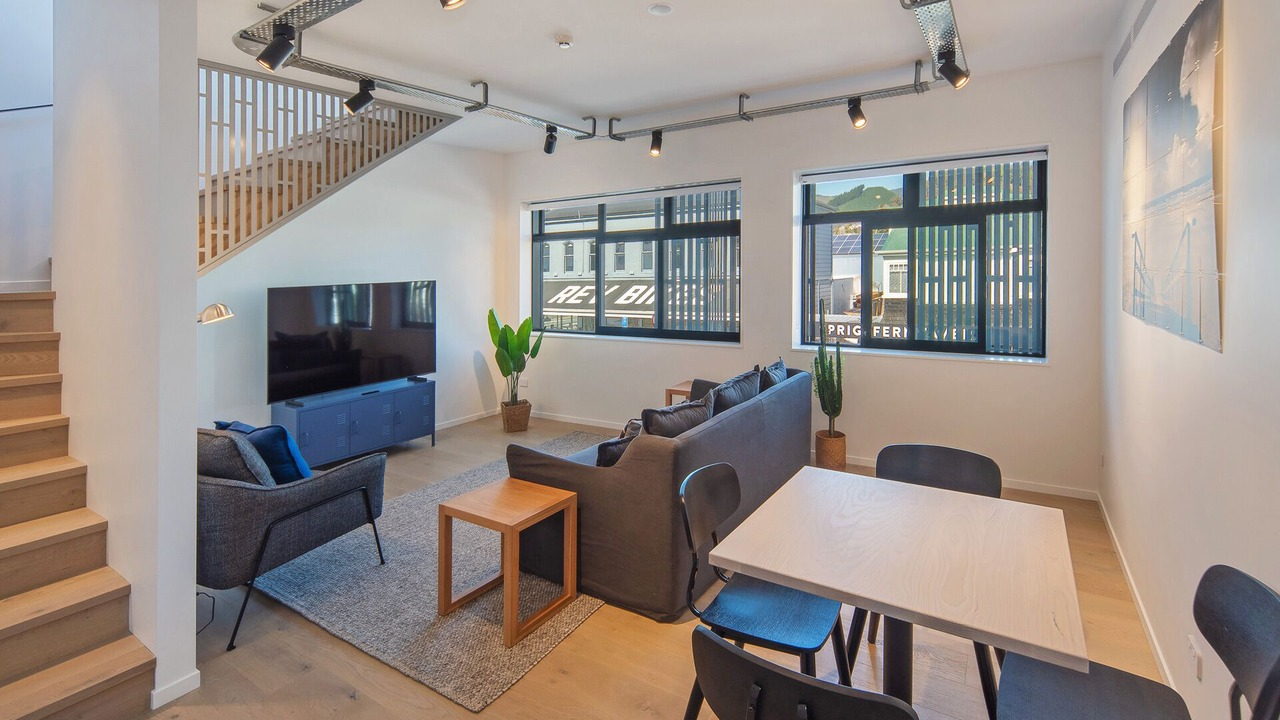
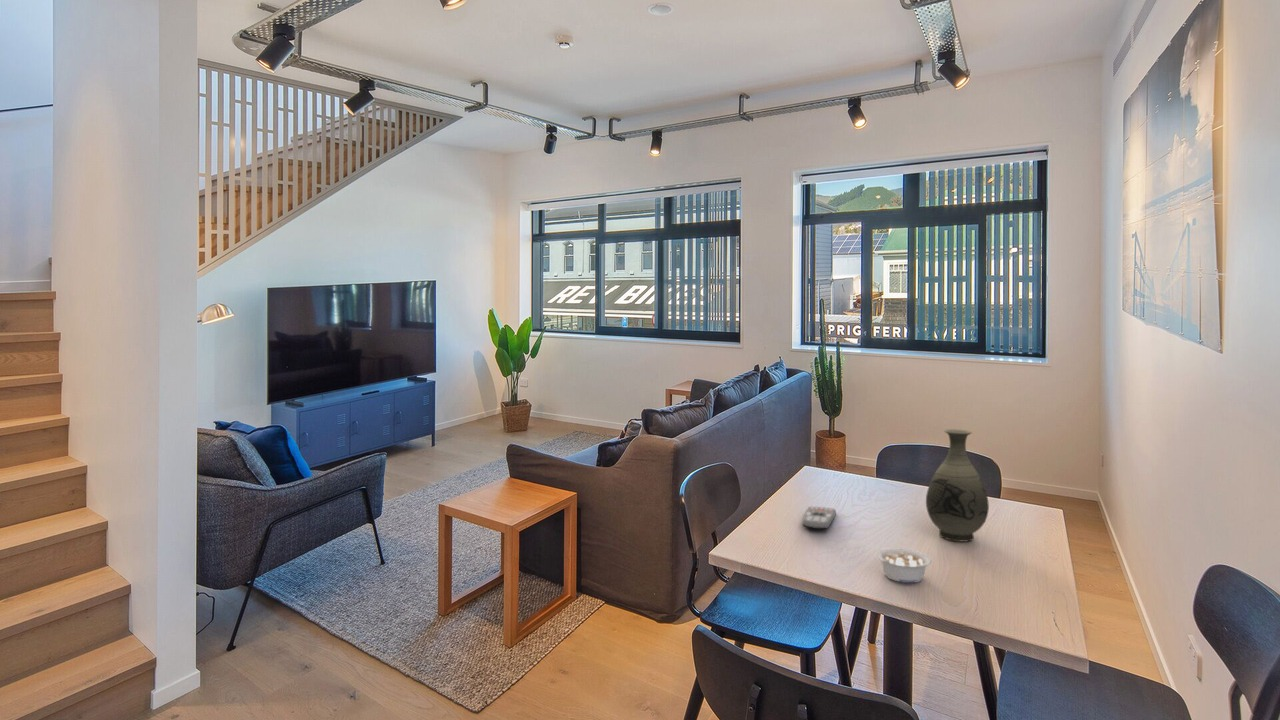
+ remote control (818, 517)
+ legume (903, 565)
+ vase (956, 484)
